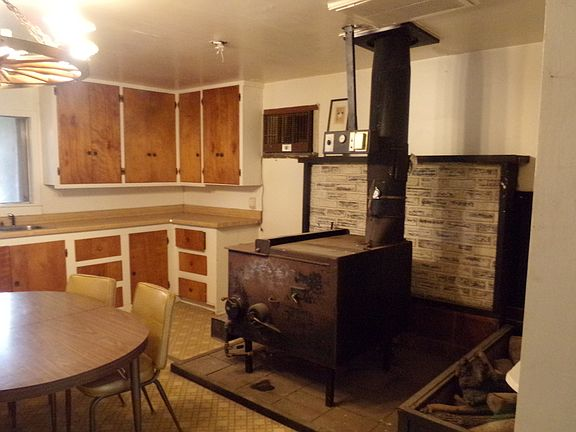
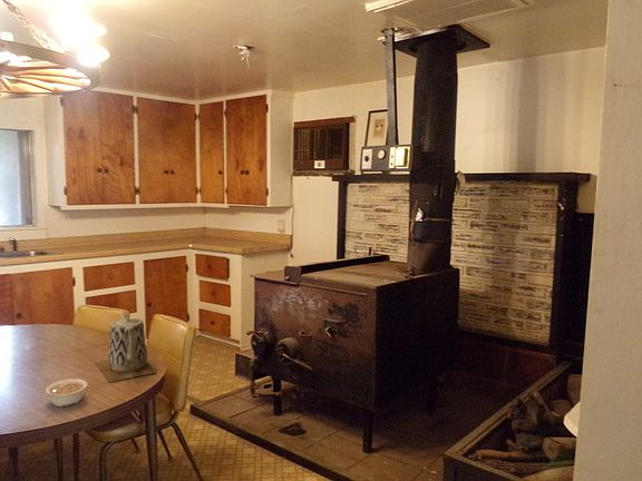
+ legume (67, 392)
+ teapot (124, 341)
